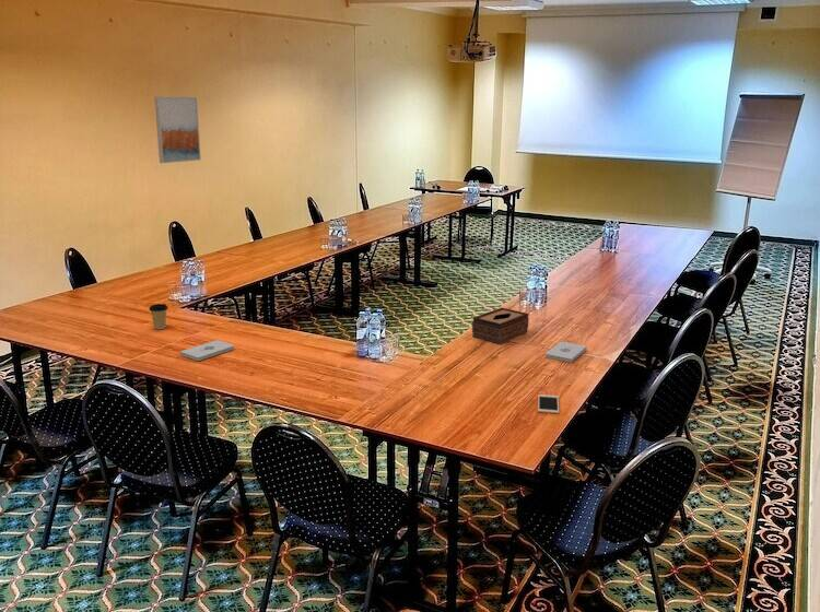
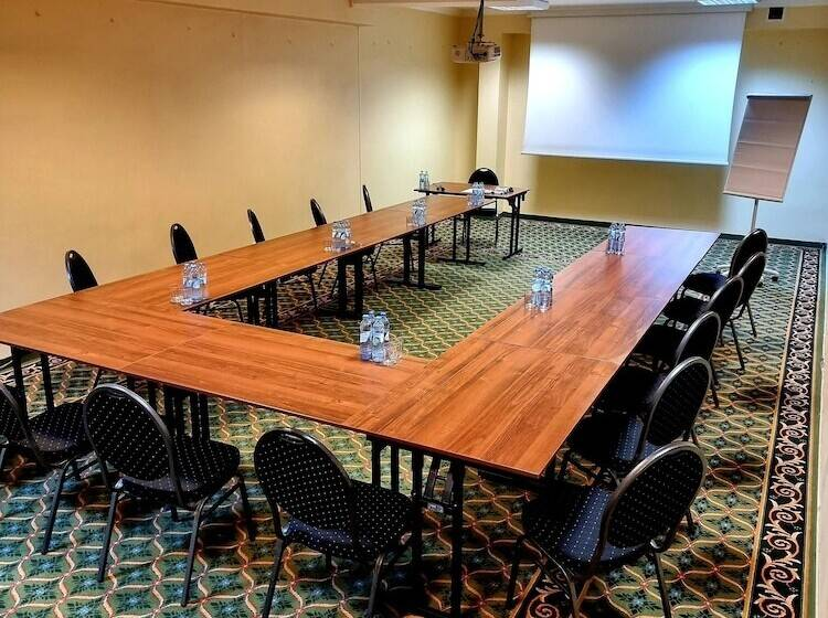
- coffee cup (159, 316)
- tissue box (500, 325)
- notepad (565, 351)
- wall art (178, 129)
- cell phone (548, 403)
- notepad (208, 350)
